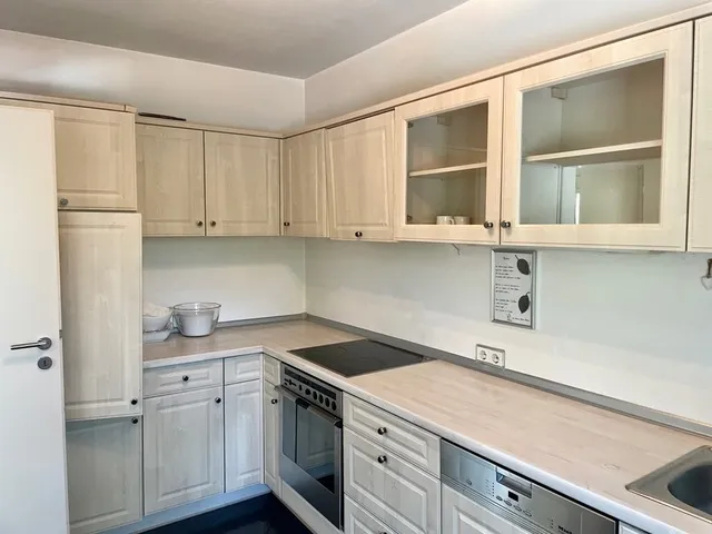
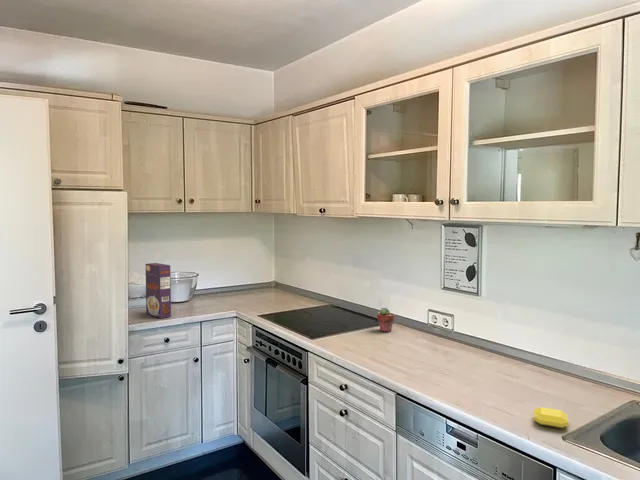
+ soap bar (550, 417)
+ cereal box (158, 289)
+ potted succulent (385, 319)
